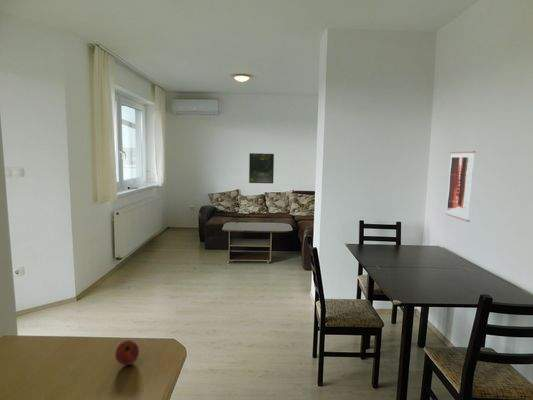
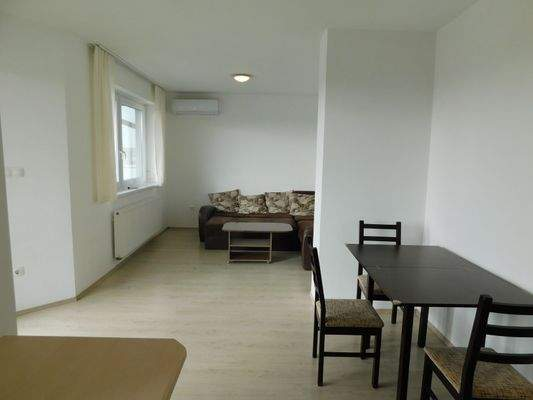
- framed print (261, 168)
- apple (127, 351)
- wall art (459, 185)
